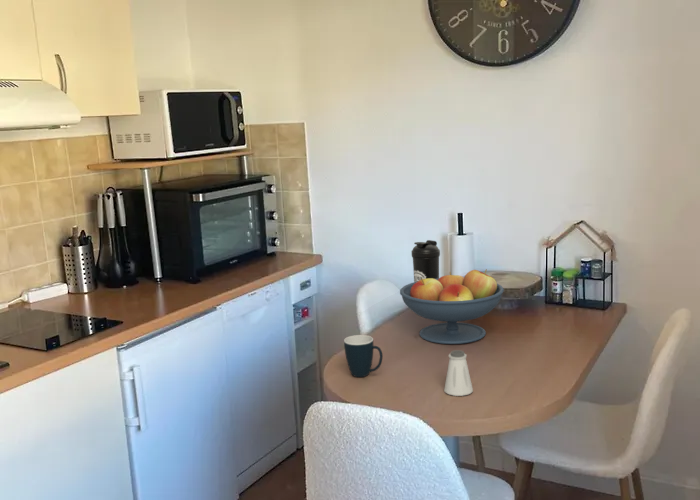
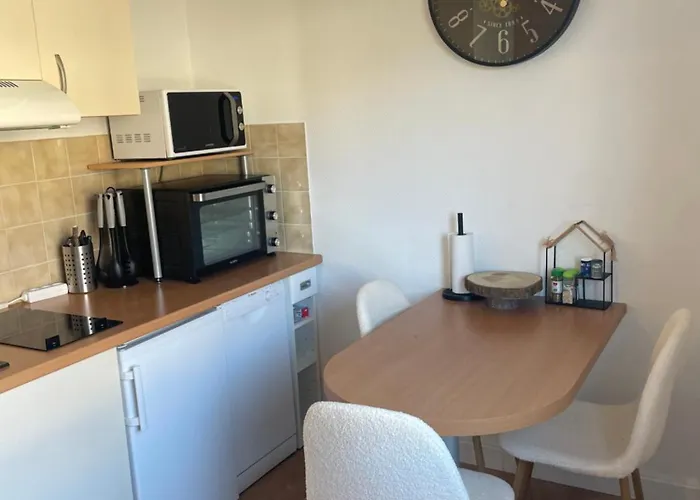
- water bottle (426, 272)
- saltshaker (457, 371)
- fruit bowl (451, 303)
- mug (364, 357)
